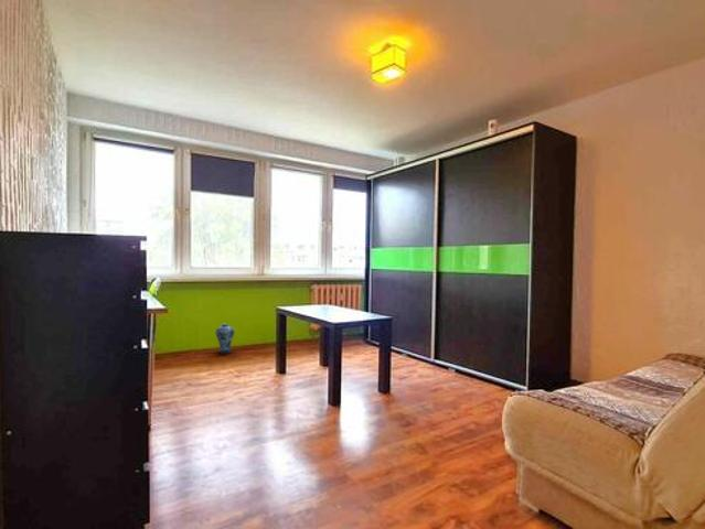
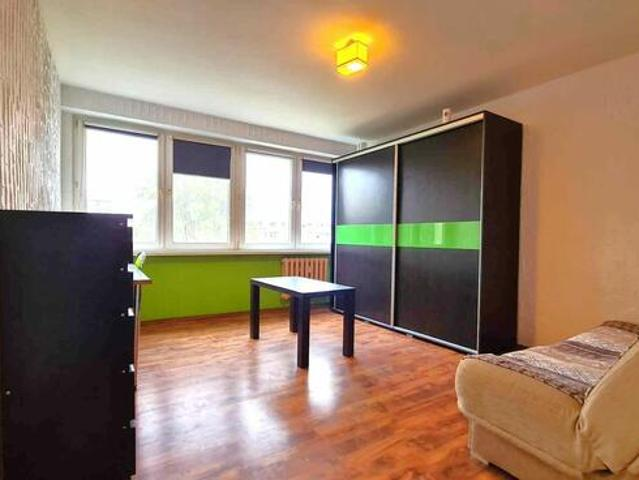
- vase (224, 337)
